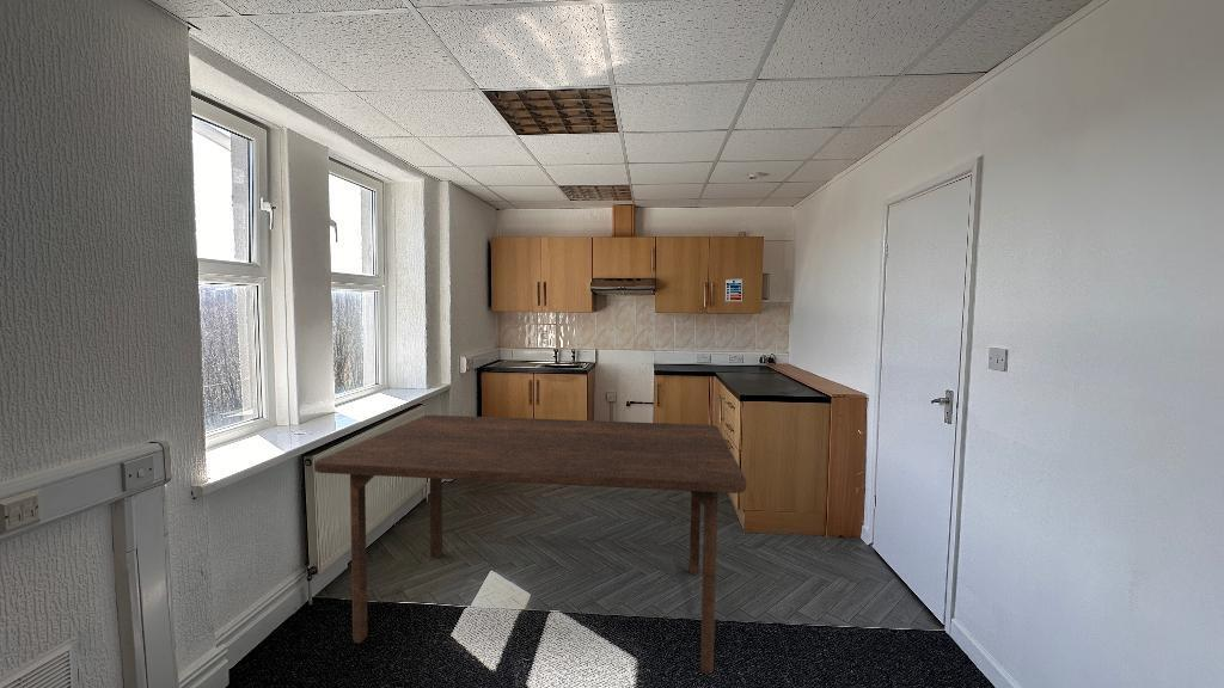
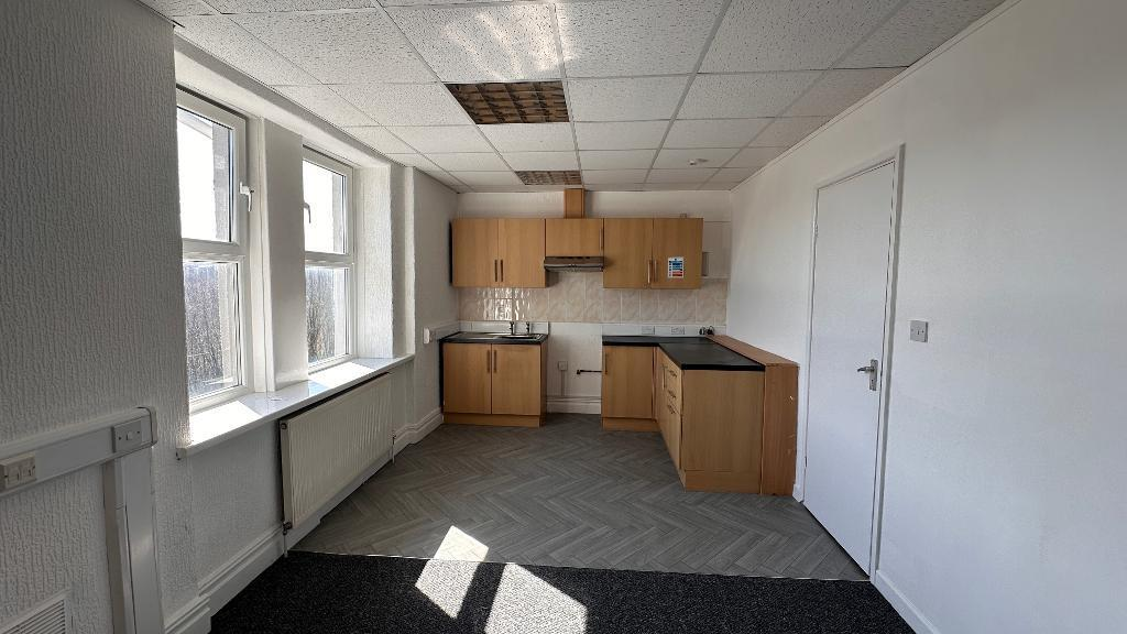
- dining table (555, 484)
